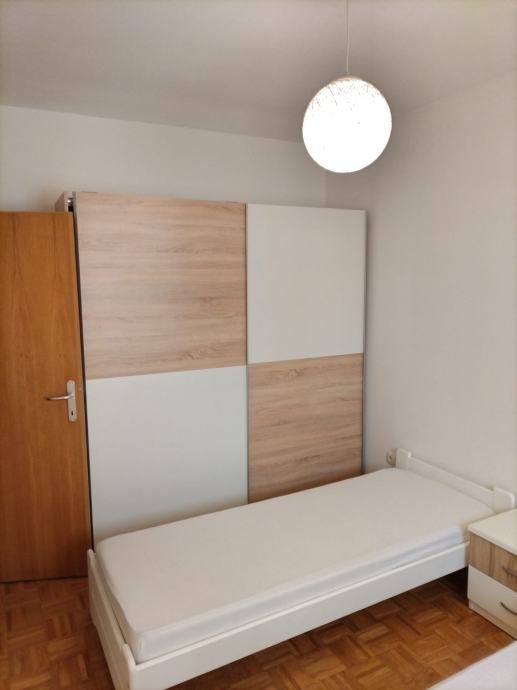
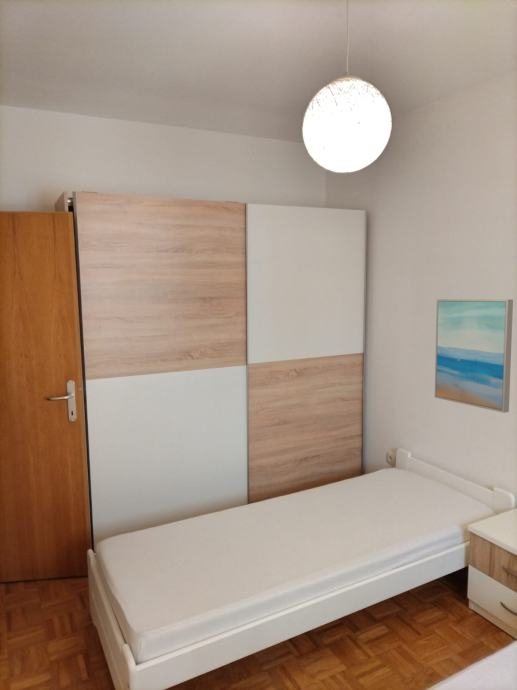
+ wall art (470, 352)
